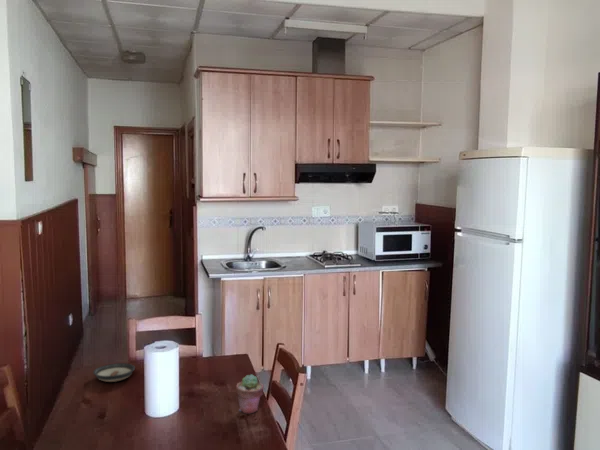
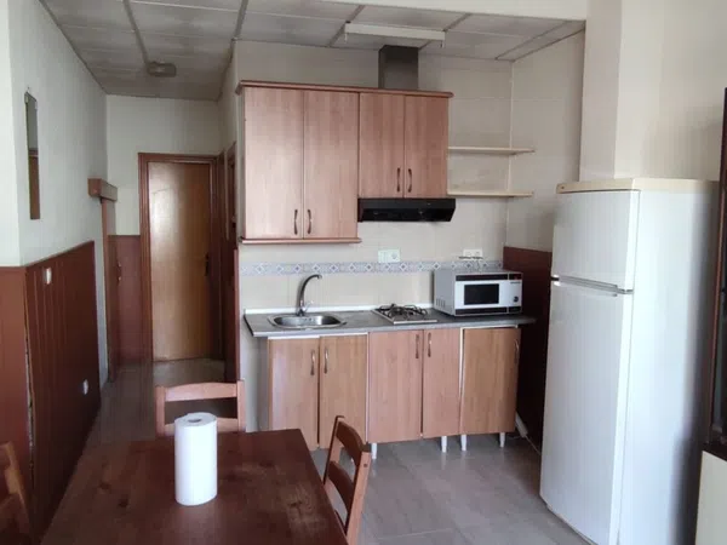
- saucer (114, 373)
- potted succulent (249, 392)
